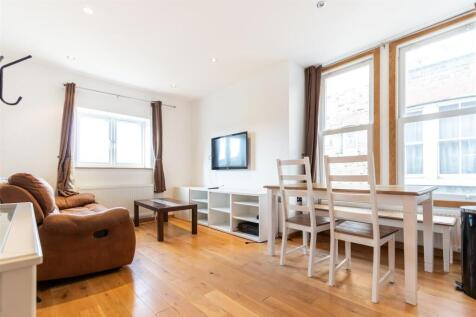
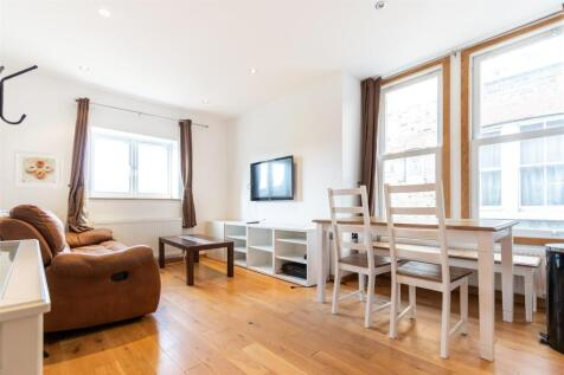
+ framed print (39, 169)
